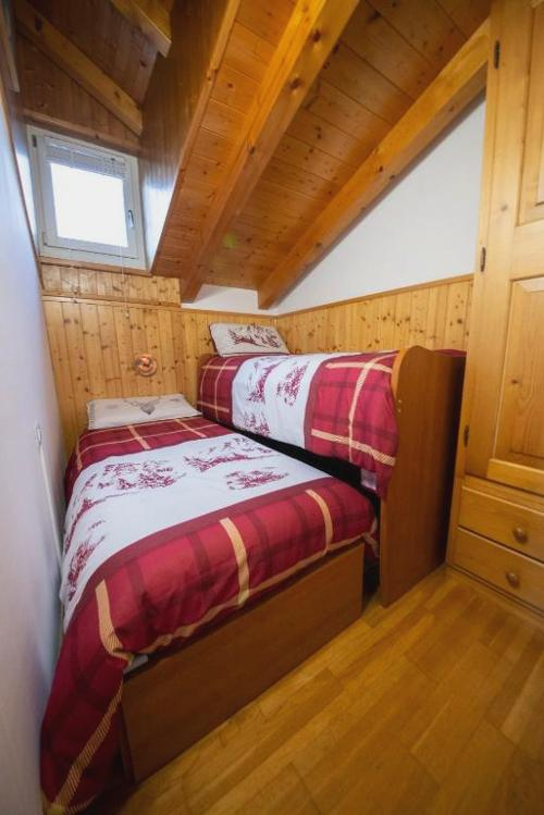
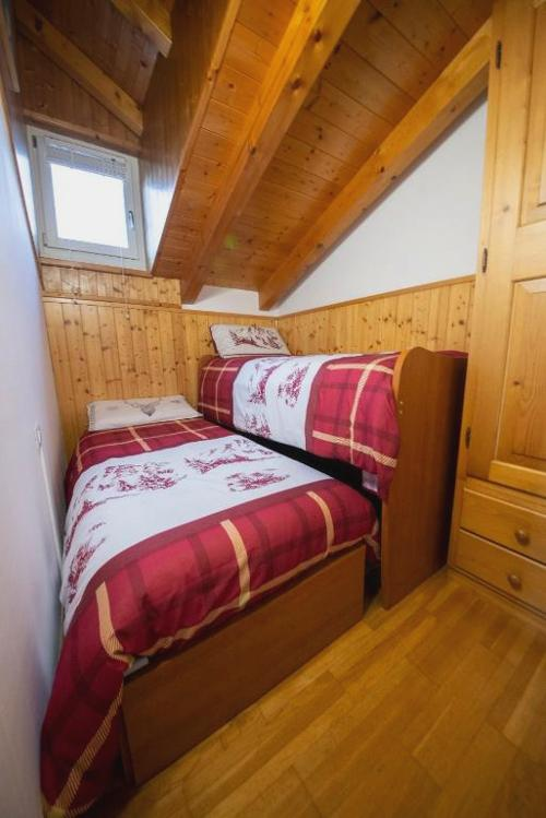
- decorative relief (146, 366)
